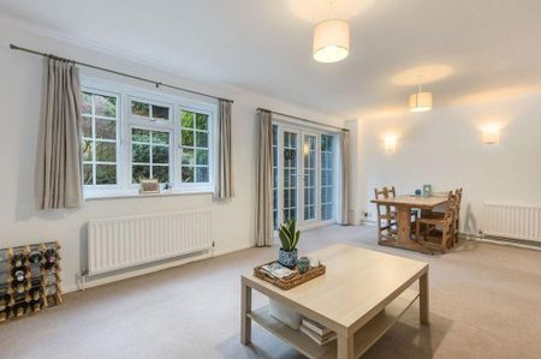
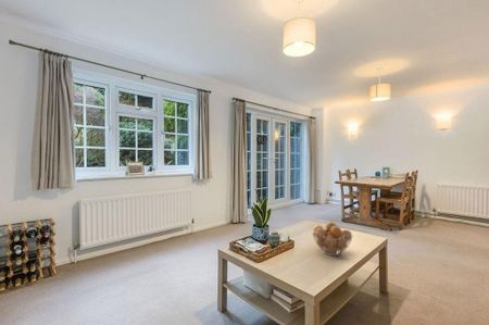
+ fruit basket (331, 238)
